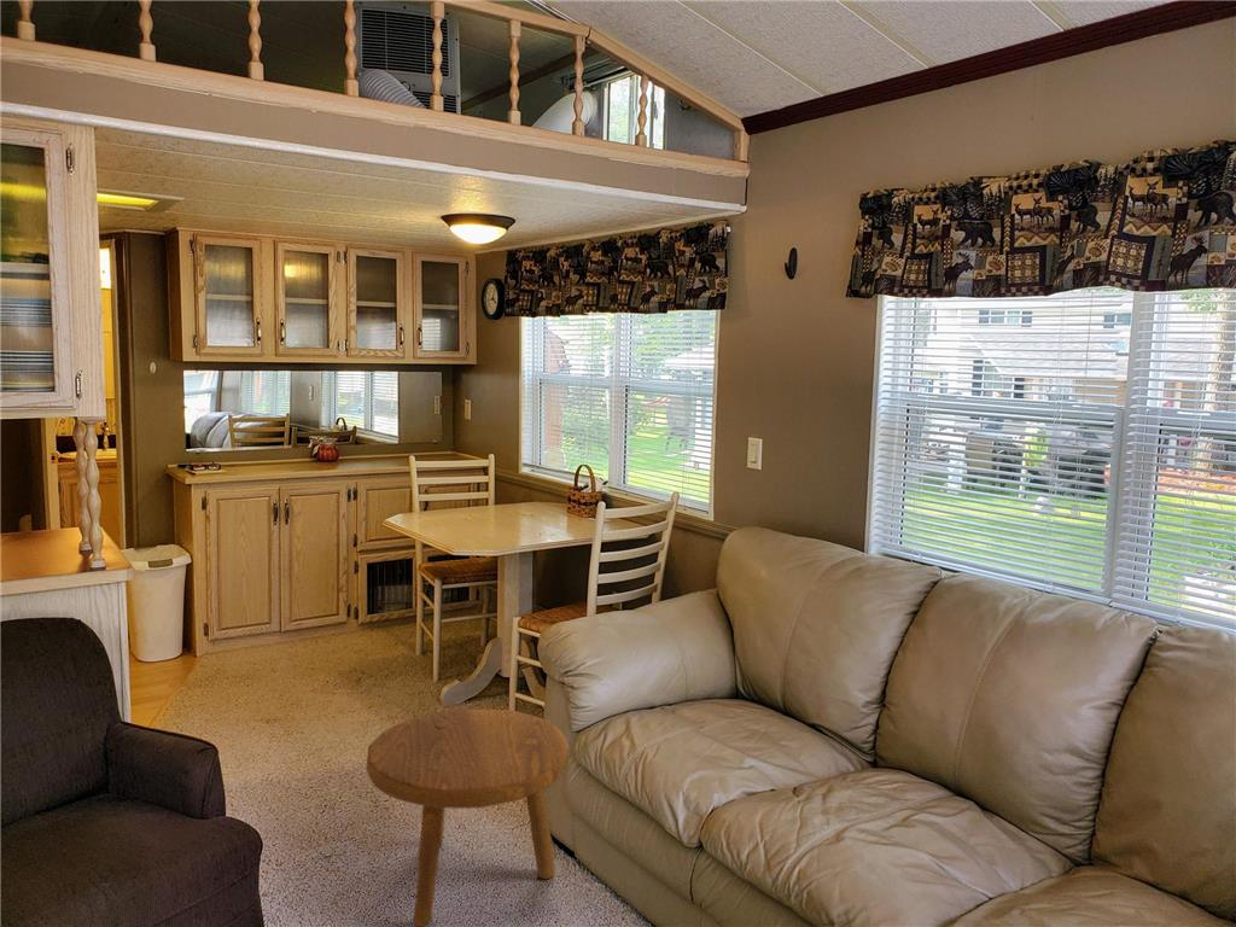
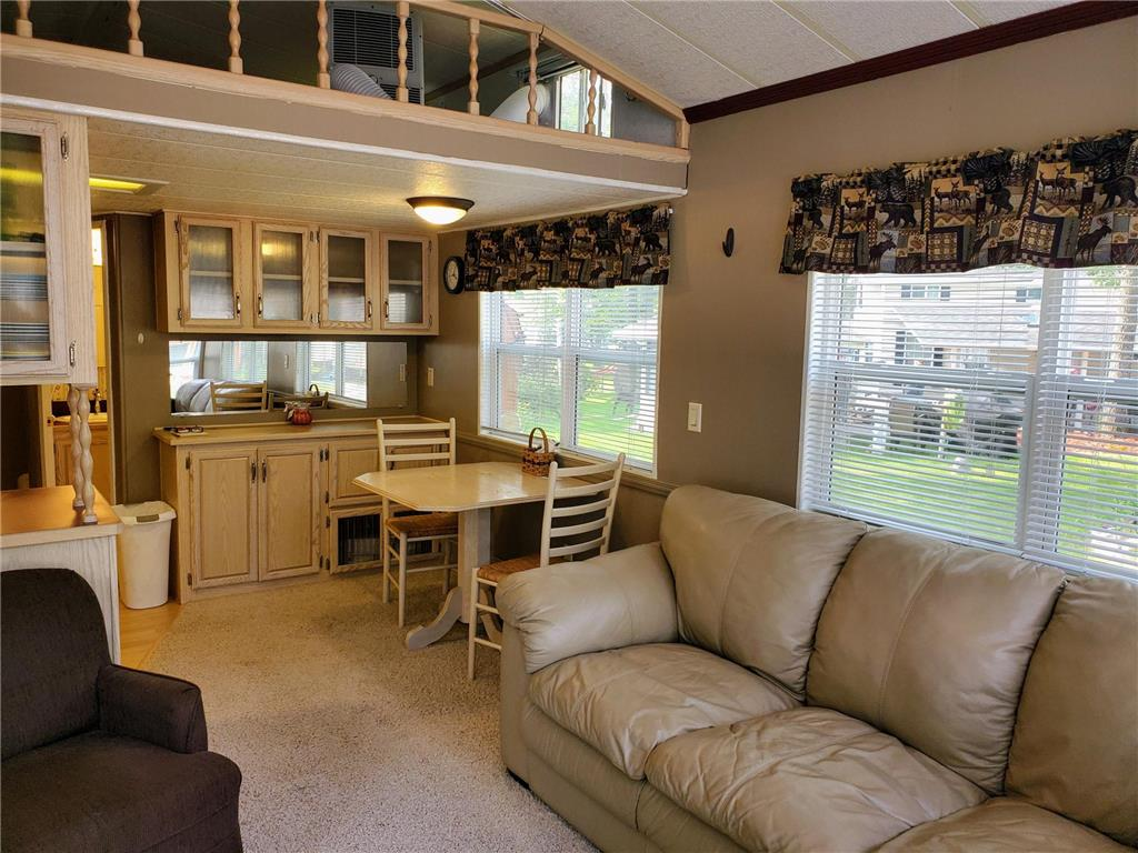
- footstool (468, 806)
